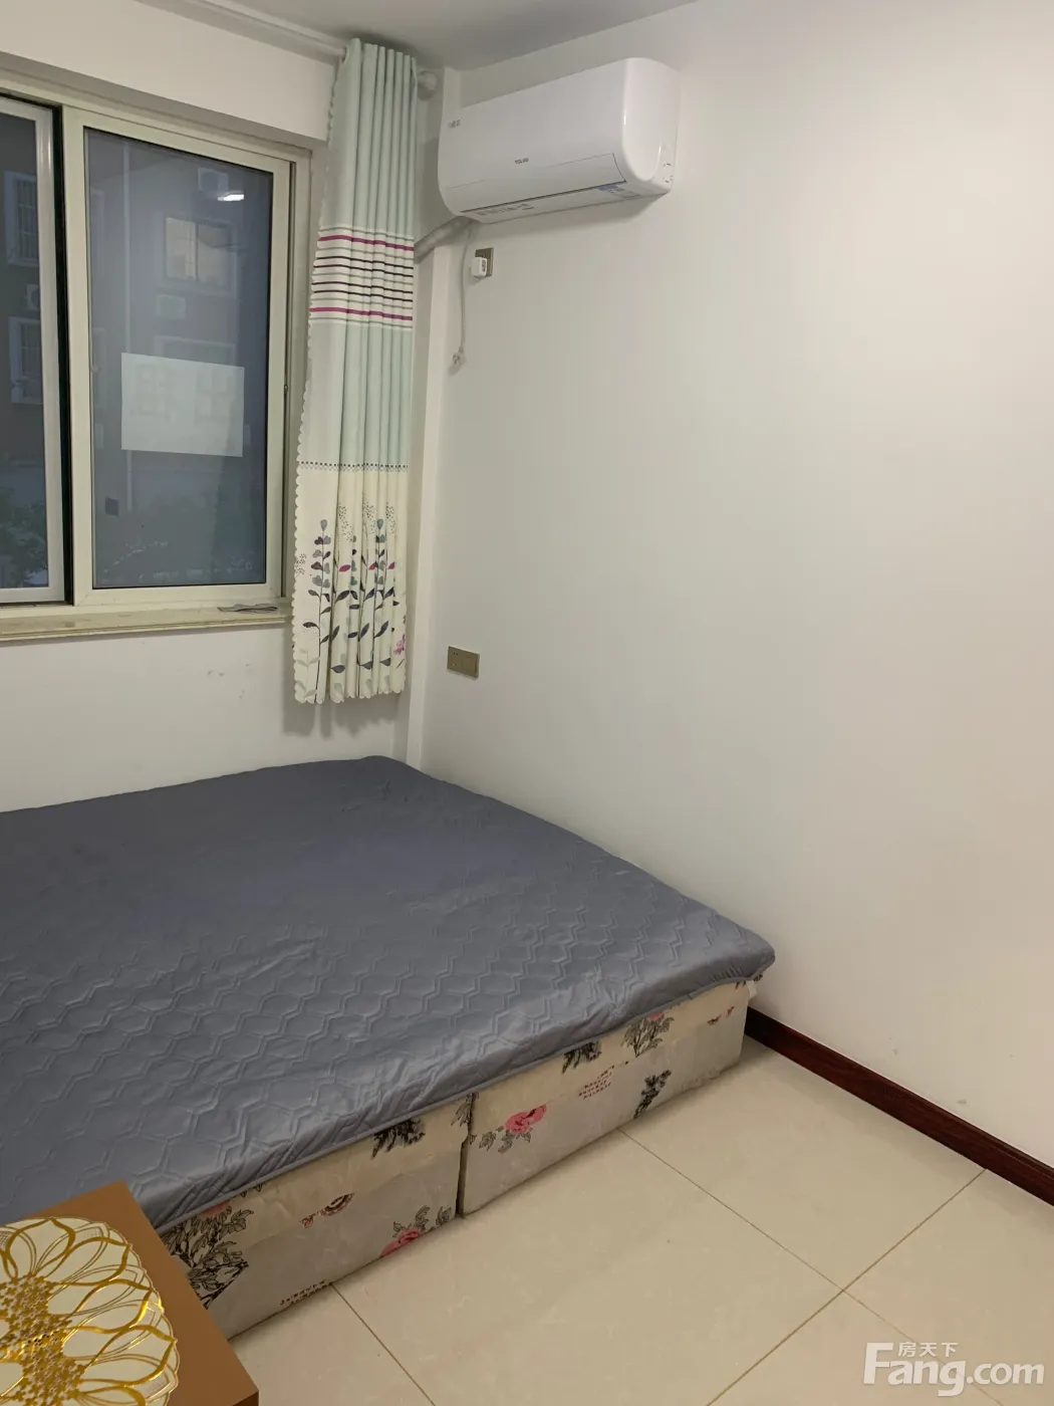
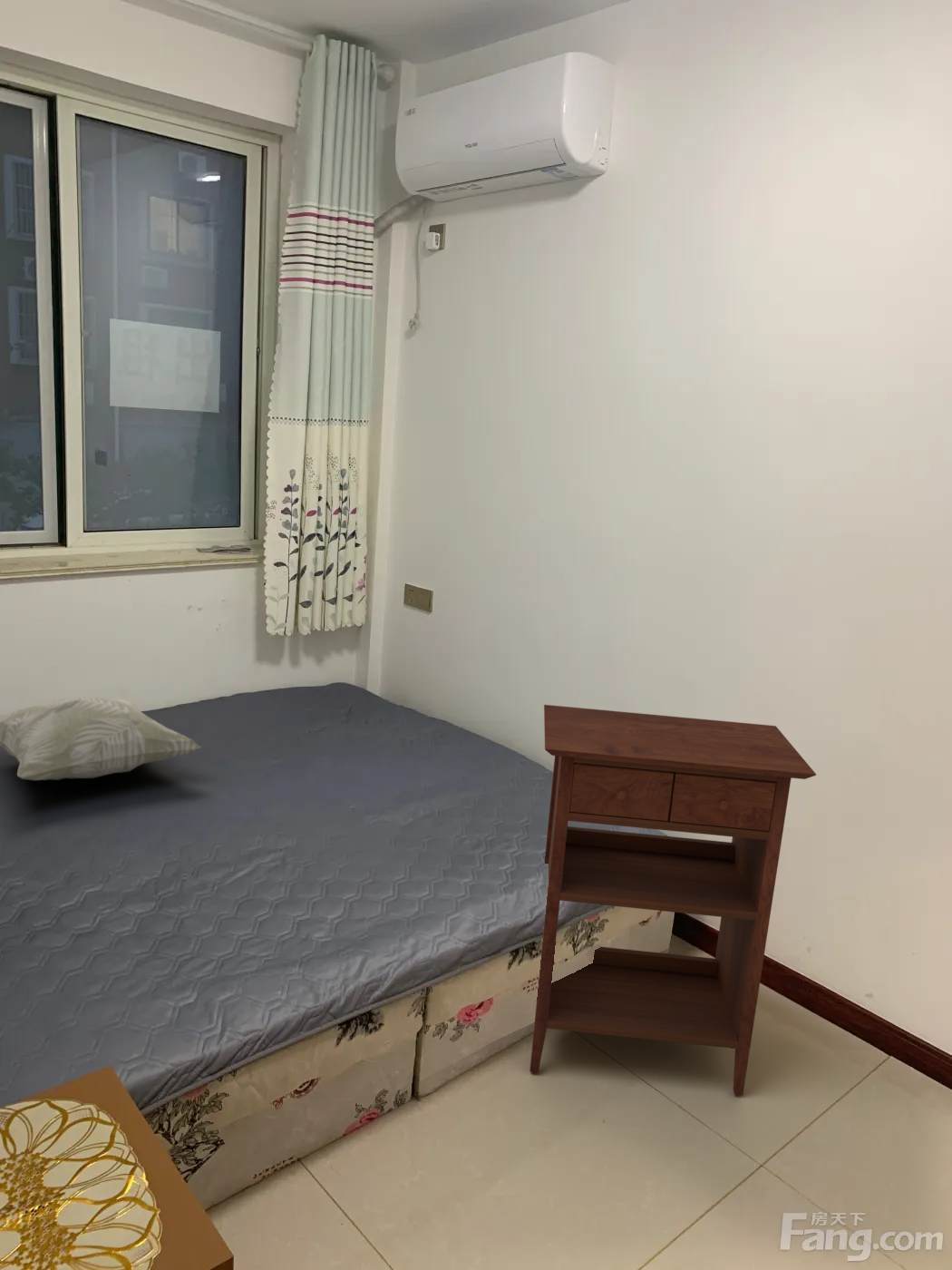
+ decorative pillow (84, 736)
+ nightstand (648, 897)
